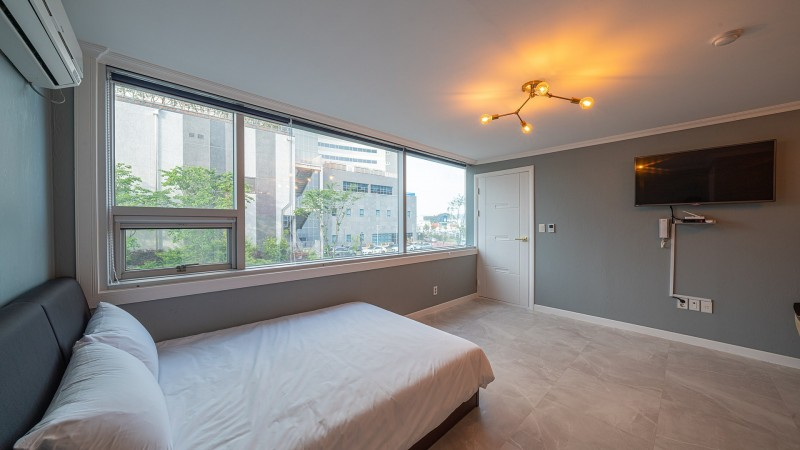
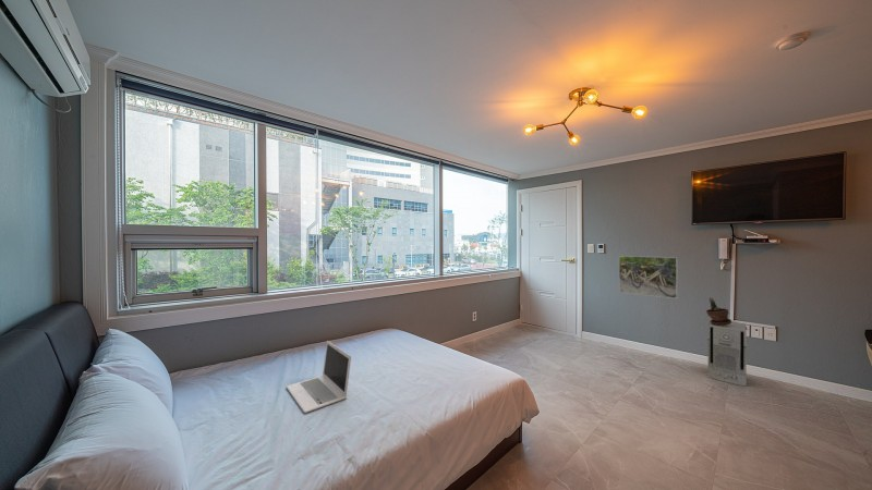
+ potted plant (719, 311)
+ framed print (646, 275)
+ laptop (319, 376)
+ air purifier (726, 350)
